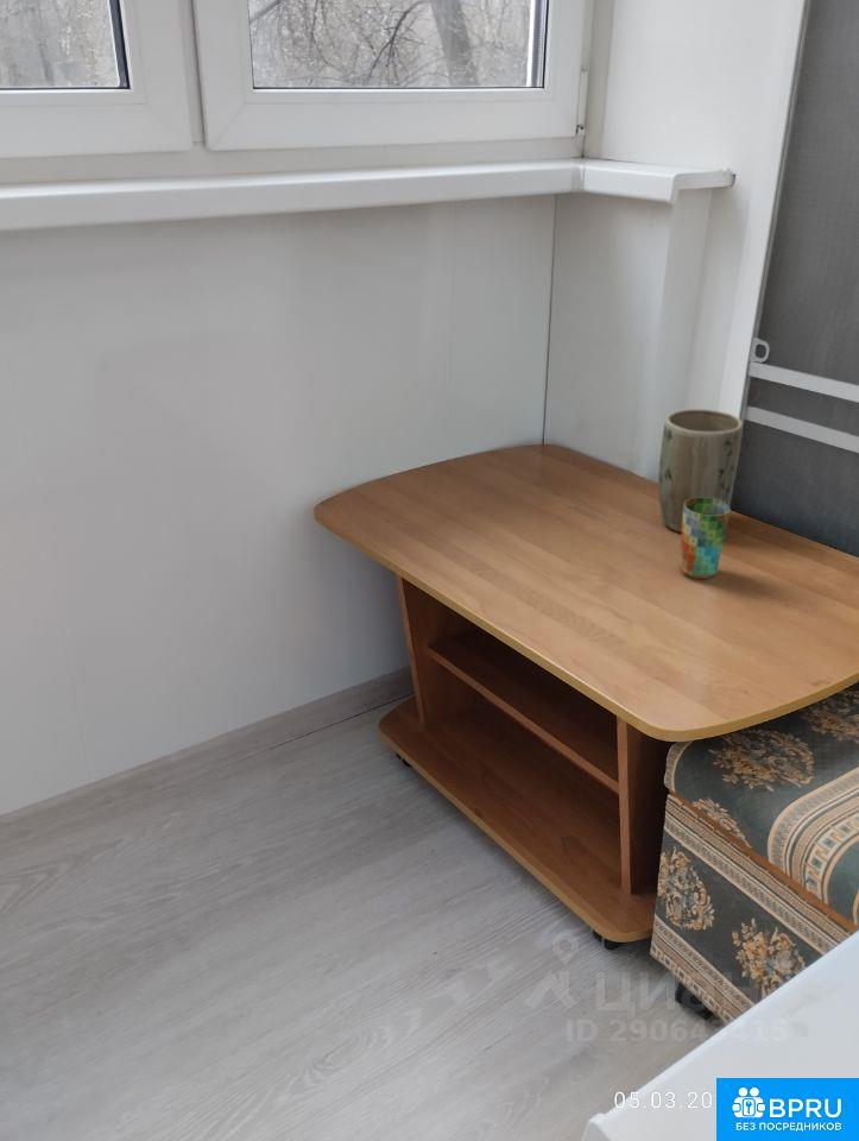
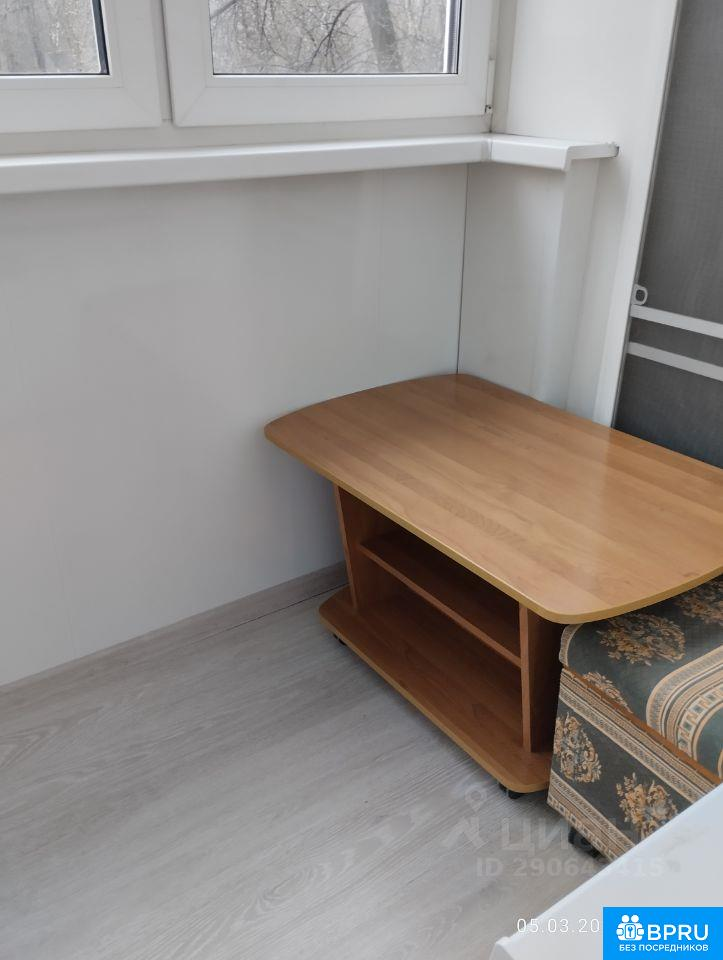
- plant pot (696, 473)
- cup (701, 540)
